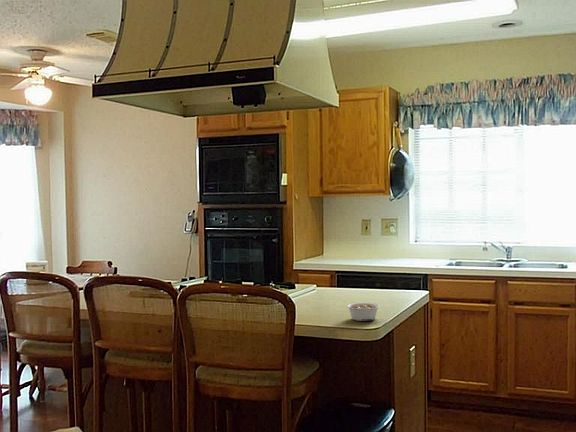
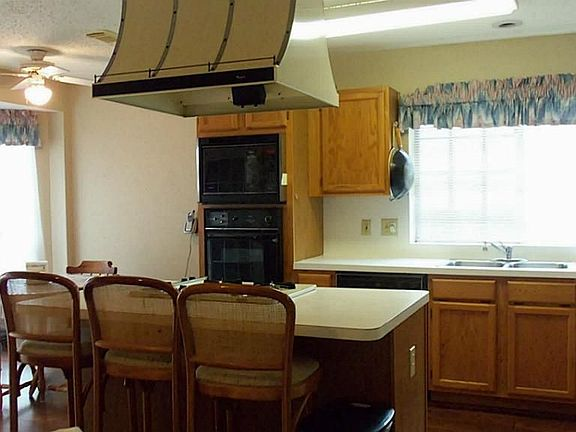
- legume (363, 311)
